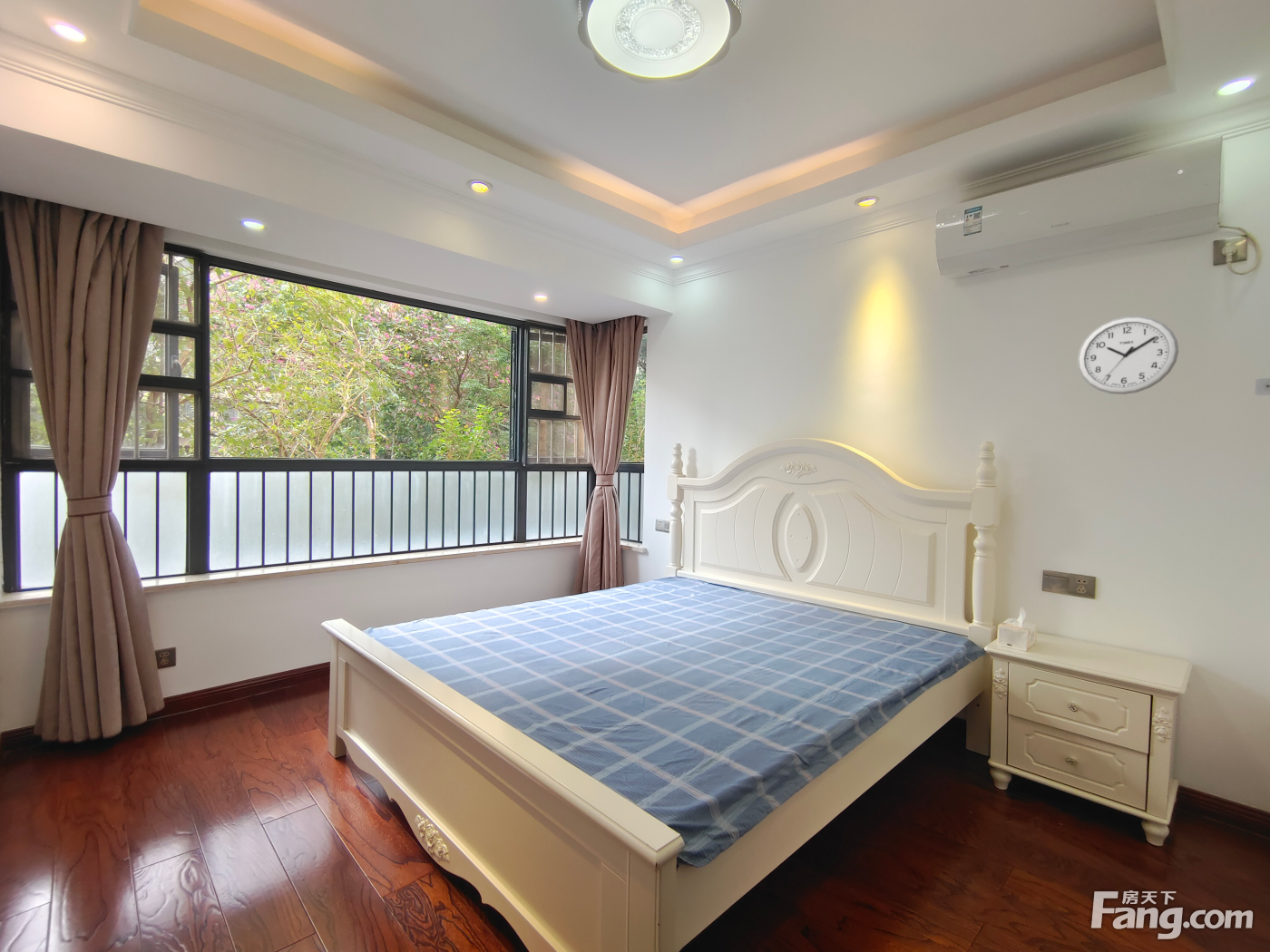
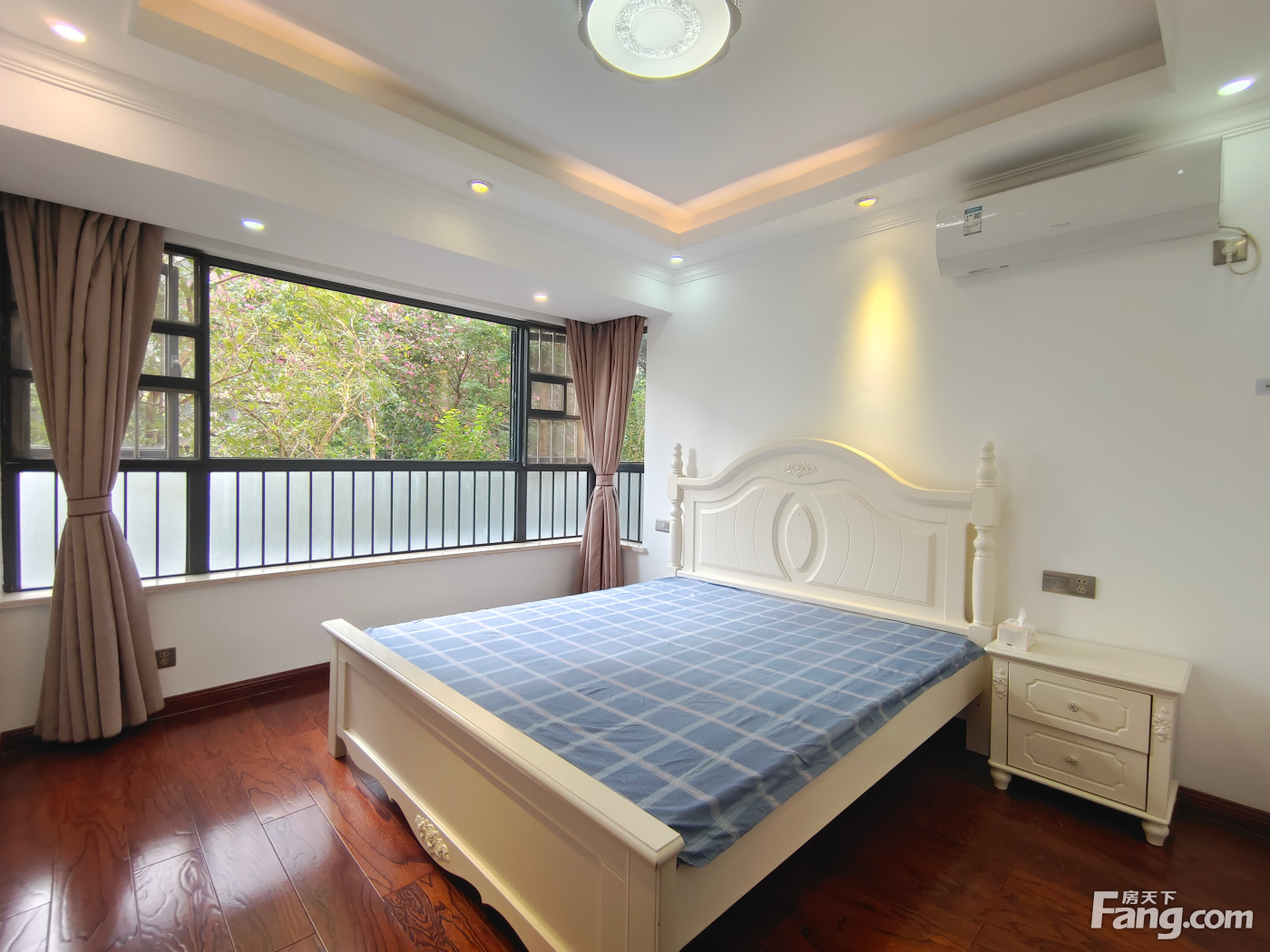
- wall clock (1125, 355)
